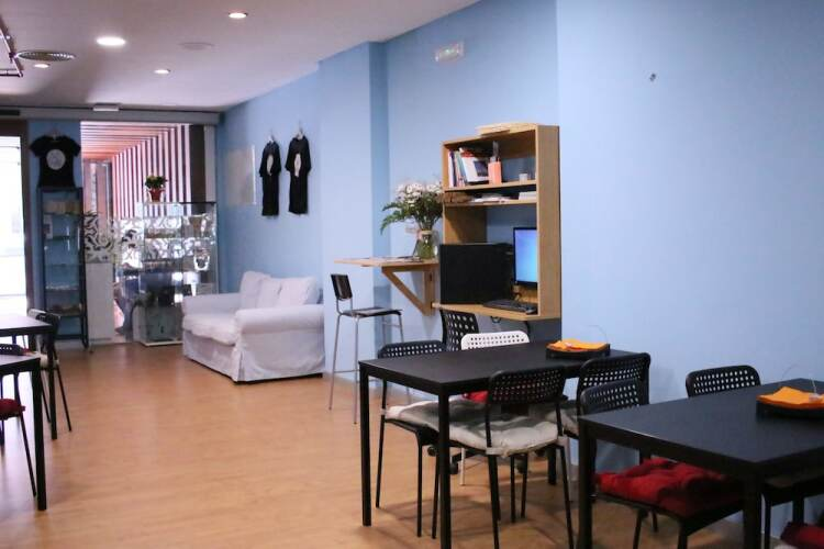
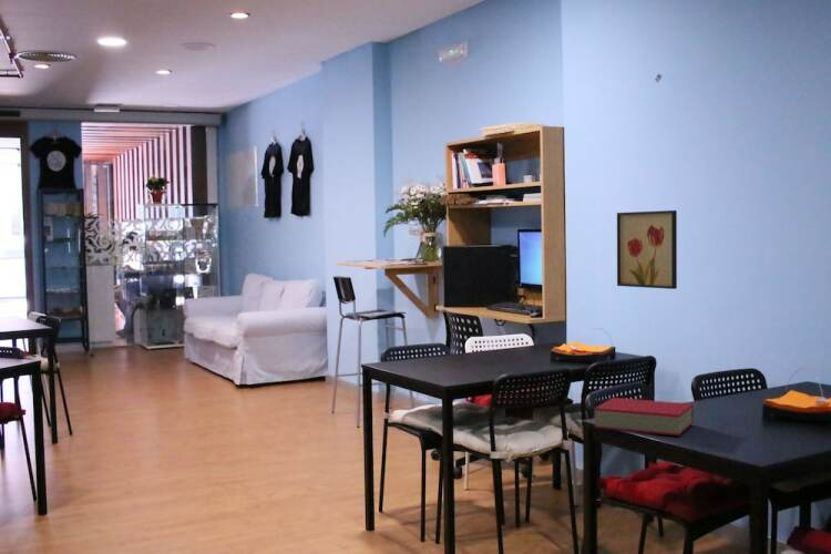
+ wall art (646, 249)
+ book (644, 416)
